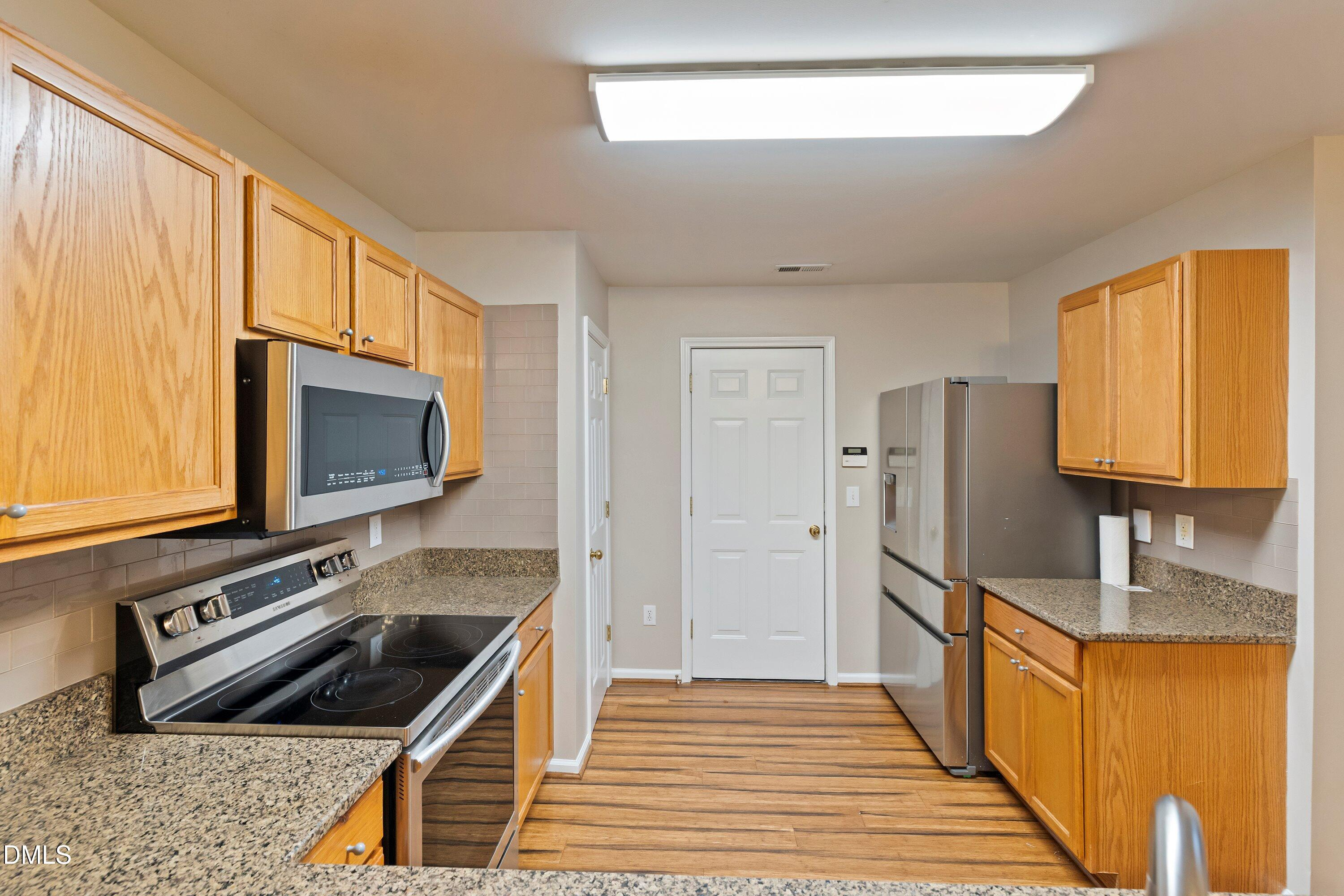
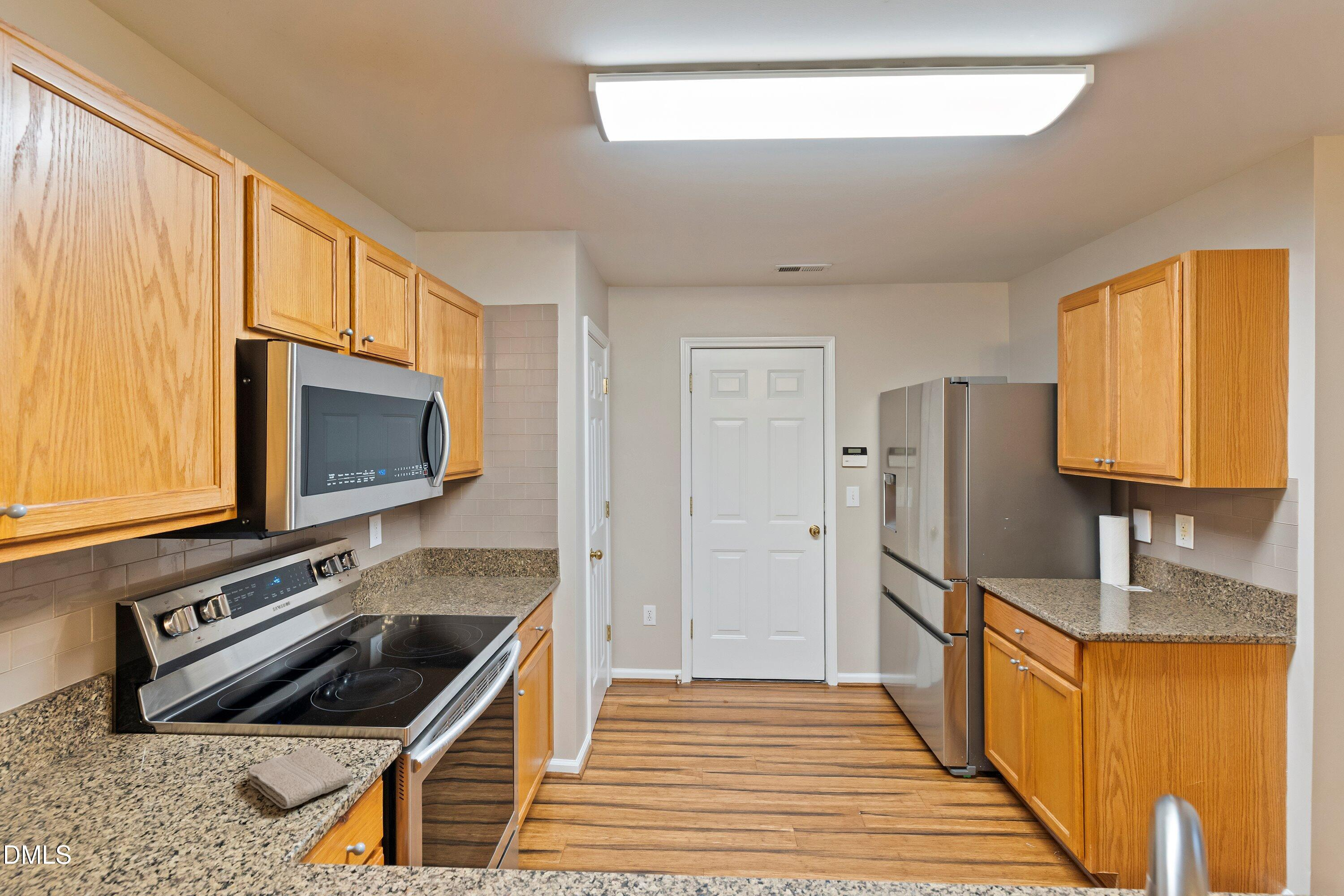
+ washcloth (299, 774)
